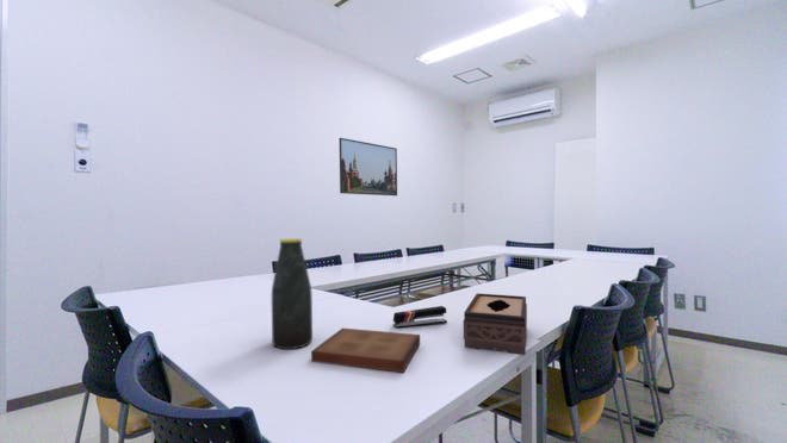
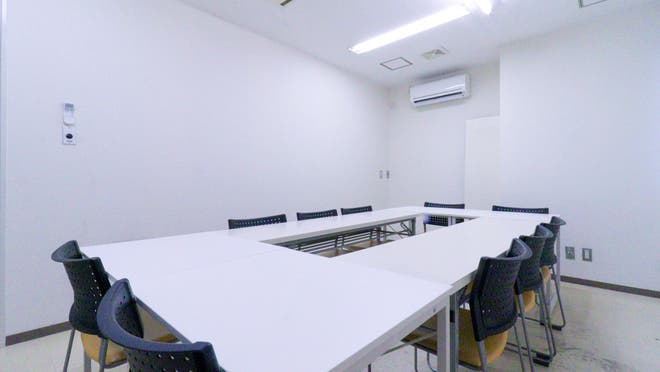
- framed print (370, 169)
- tissue box (497, 319)
- book (368, 347)
- stapler (420, 316)
- bottle (291, 291)
